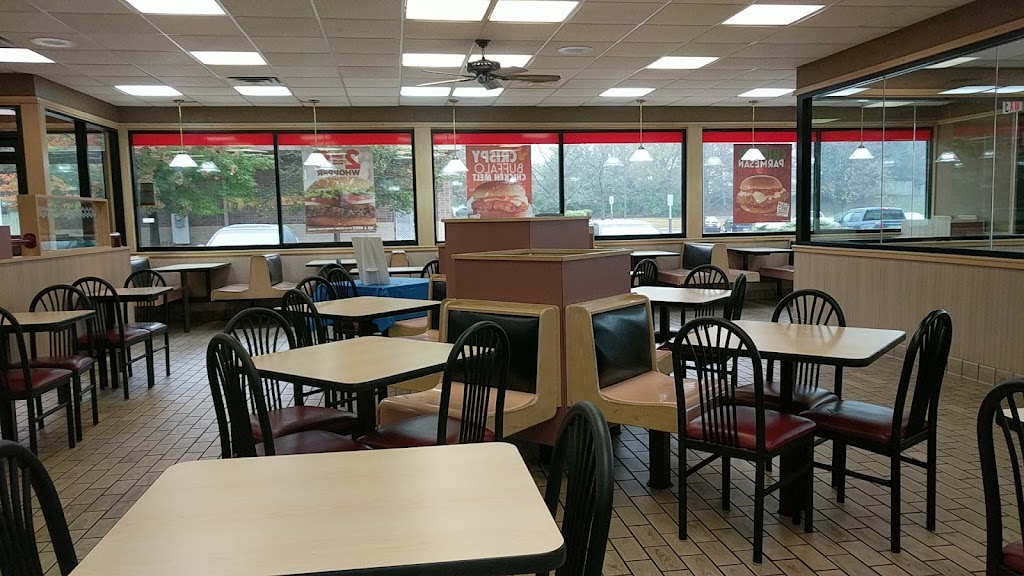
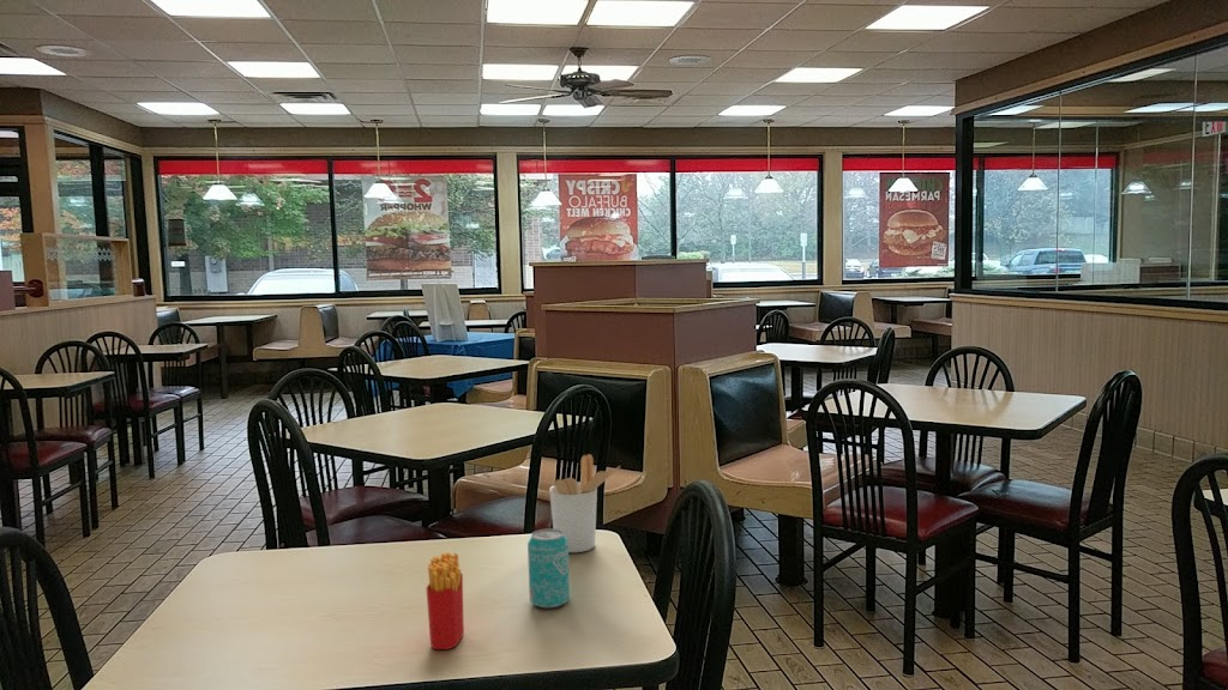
+ french fries (445, 598)
+ utensil holder (584, 504)
+ beverage can (548, 568)
